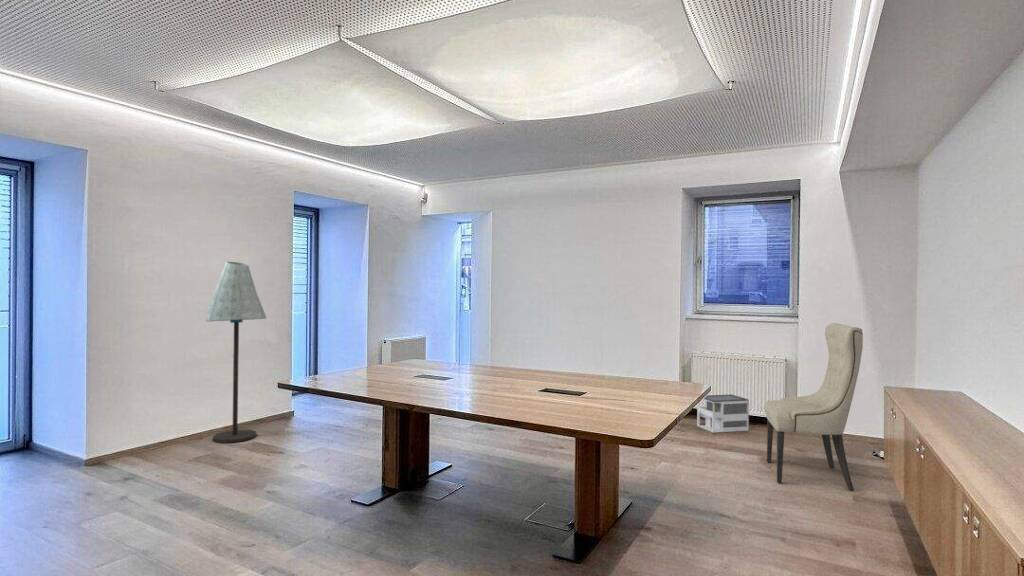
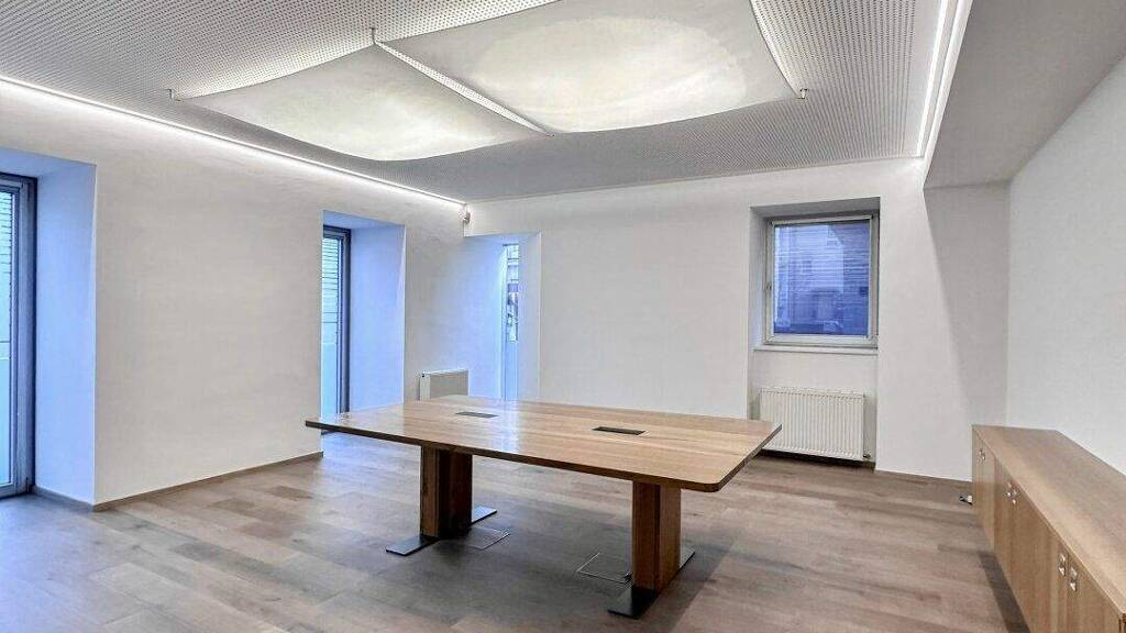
- floor lamp (236, 349)
- architectural model (722, 412)
- chair (812, 399)
